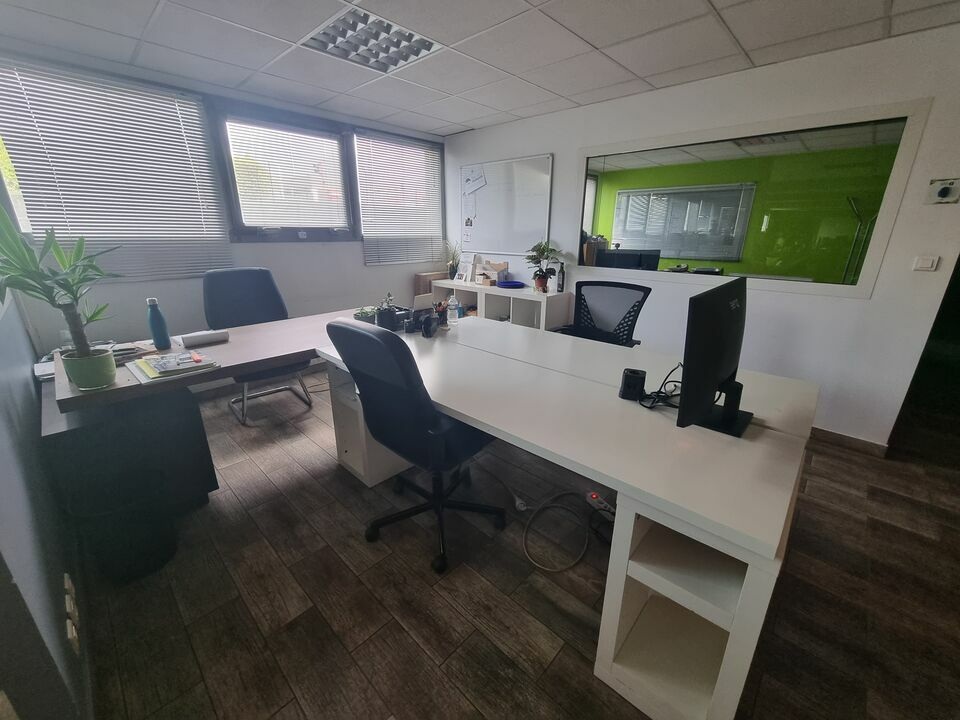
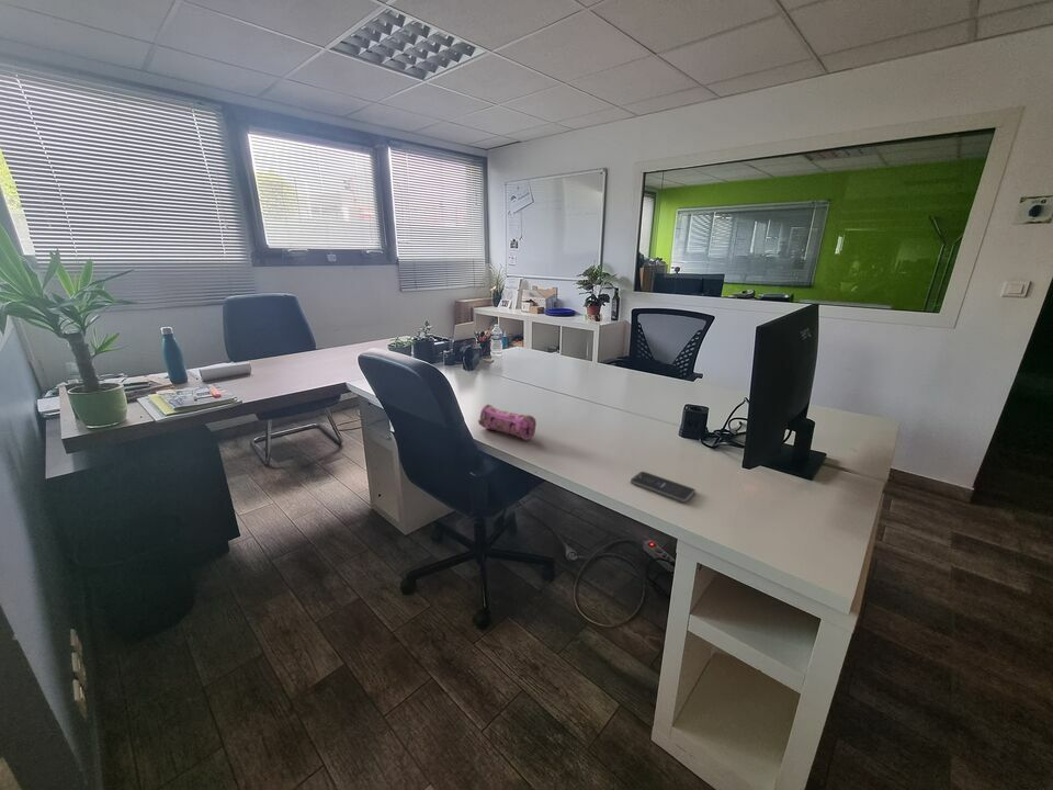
+ smartphone (661, 485)
+ pencil case (507, 421)
